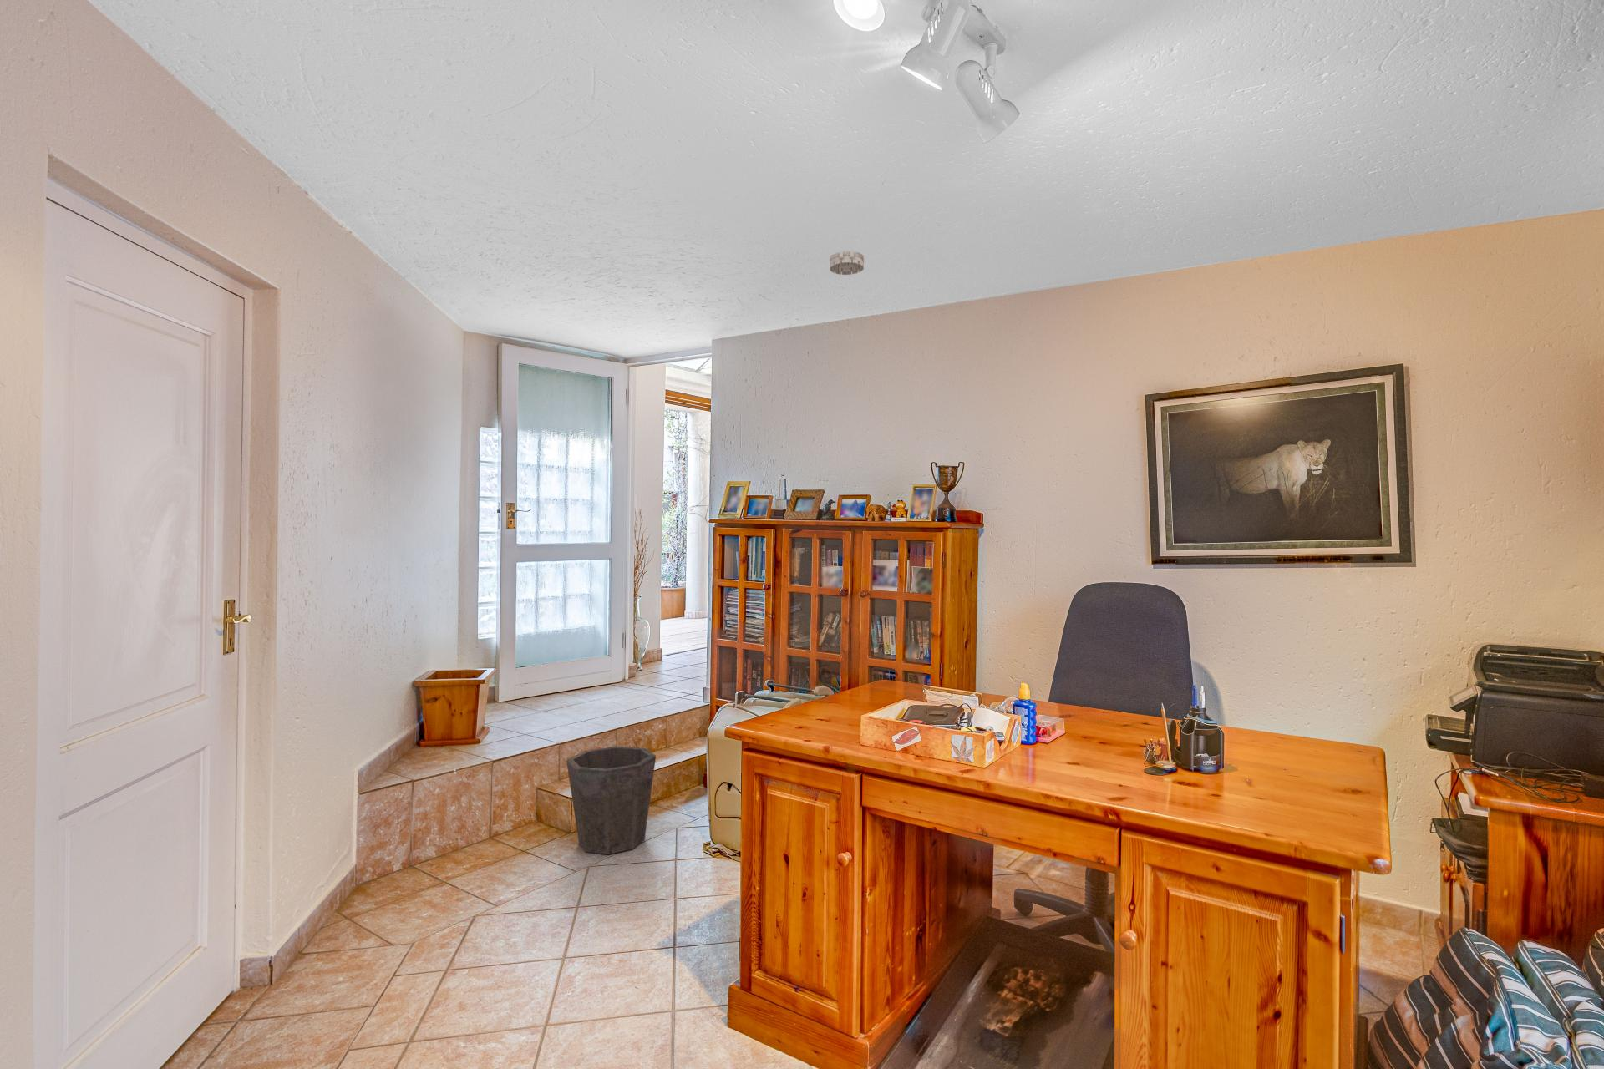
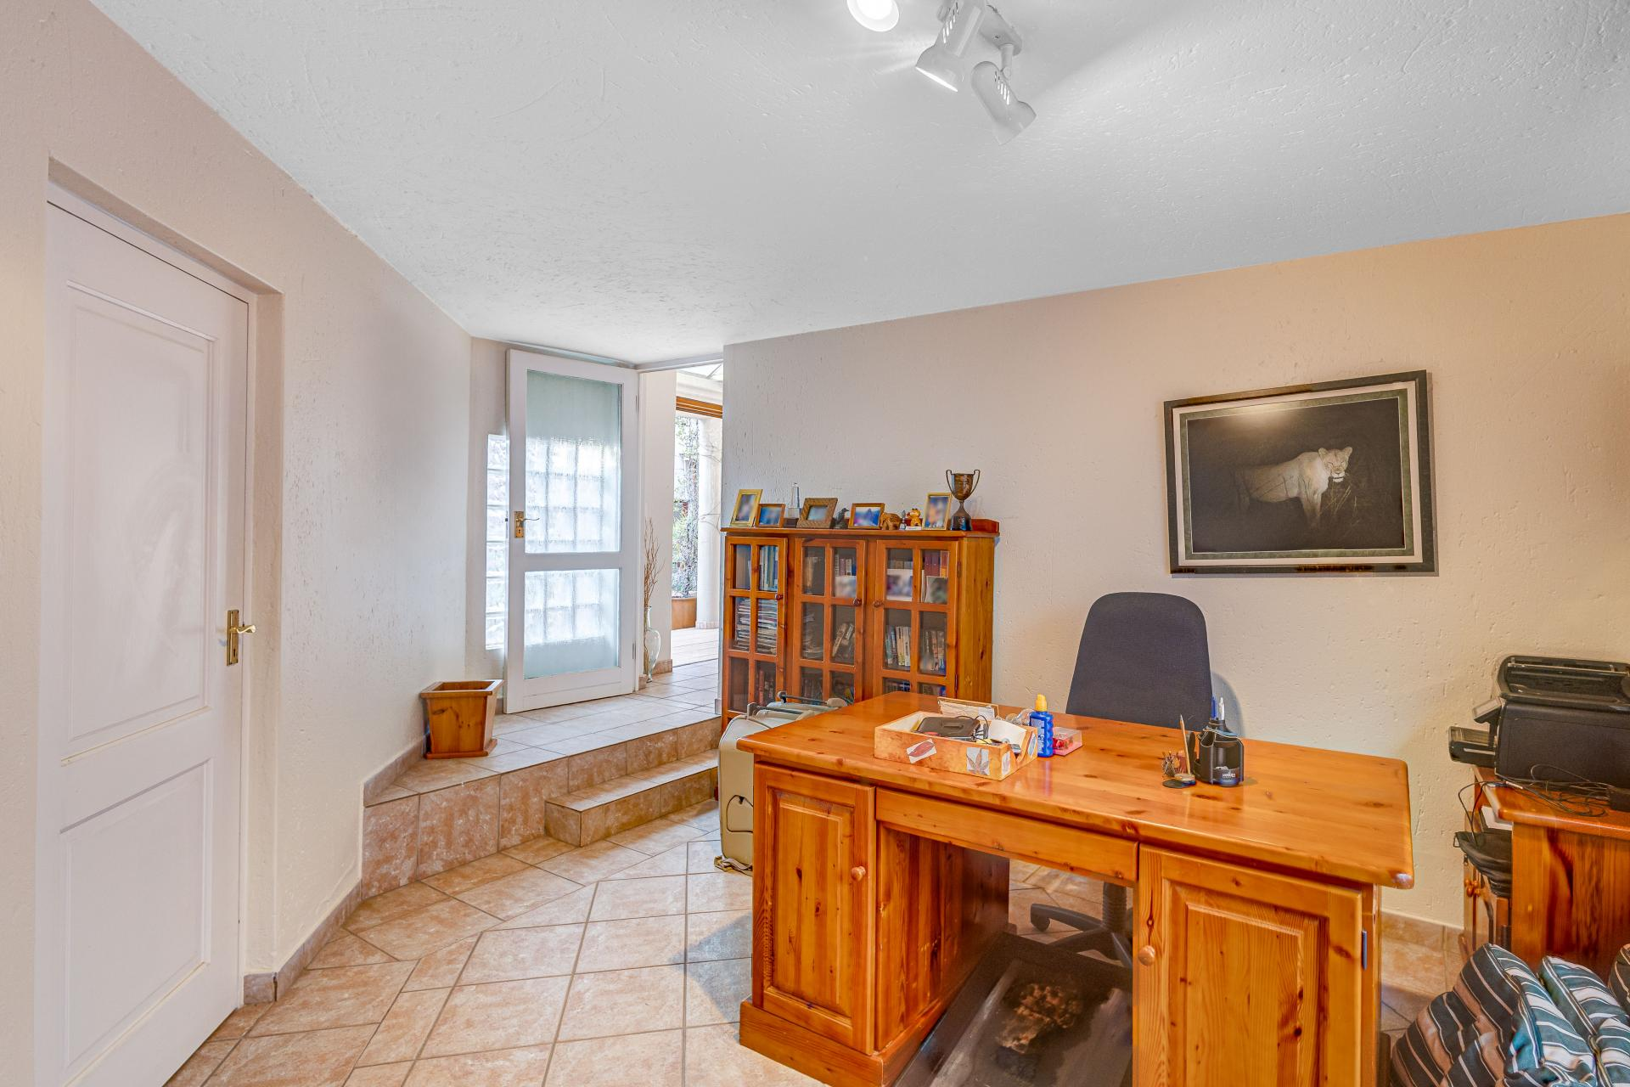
- smoke detector (846, 262)
- waste bin (611, 799)
